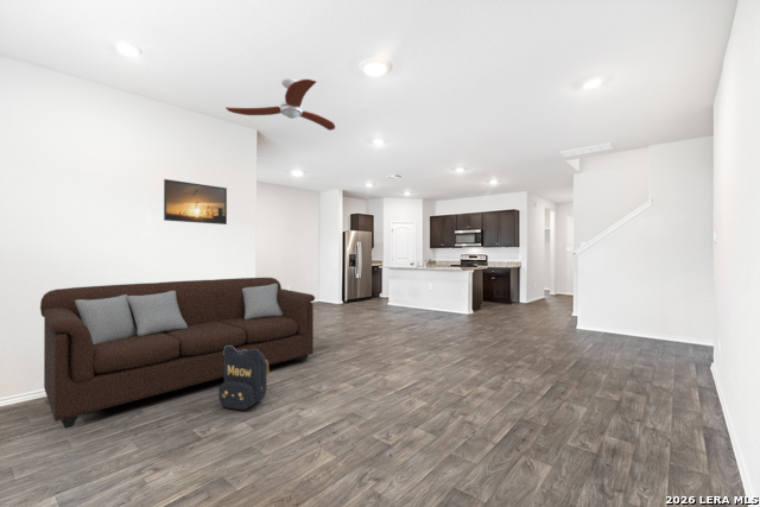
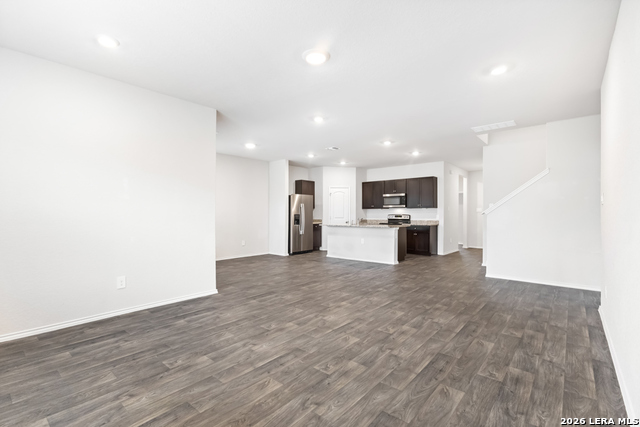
- ceiling fan (285, 96)
- sofa (198, 329)
- backpack (246, 373)
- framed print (197, 203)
